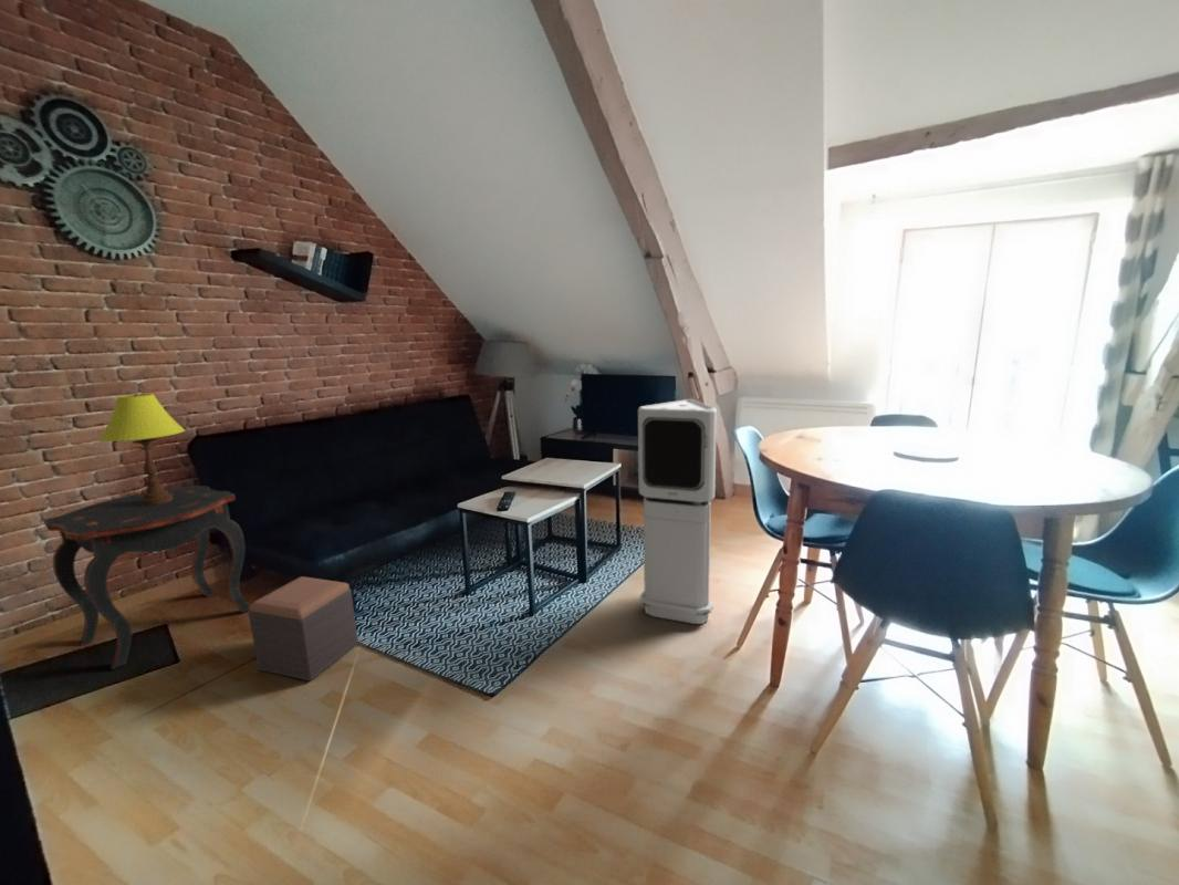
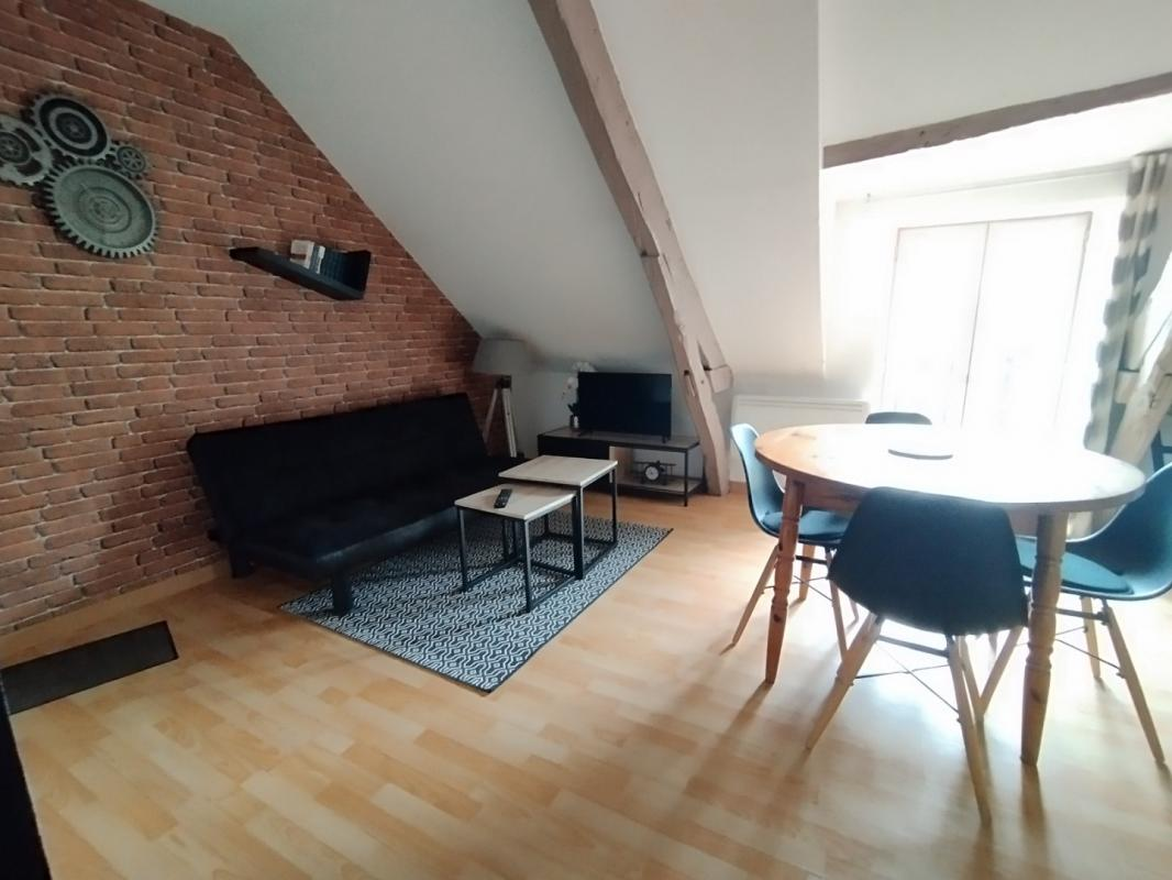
- table lamp (146, 448)
- side table (157, 551)
- footstool (305, 624)
- air purifier (681, 508)
